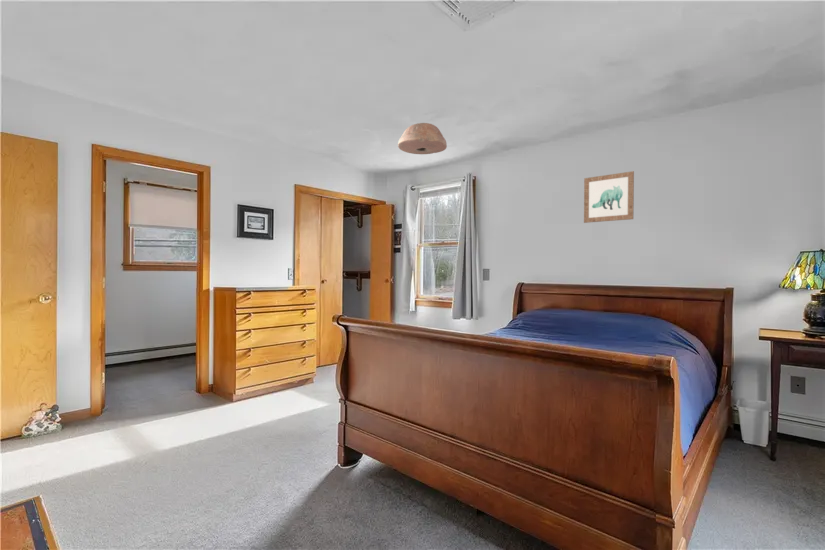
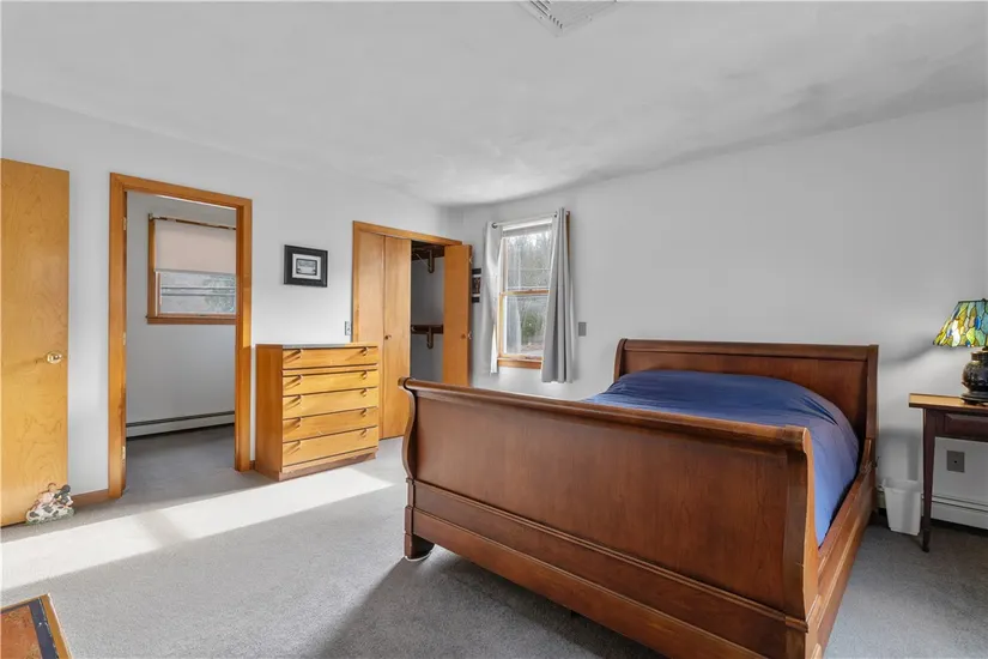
- wall art (608, 198)
- ceiling light (422, 138)
